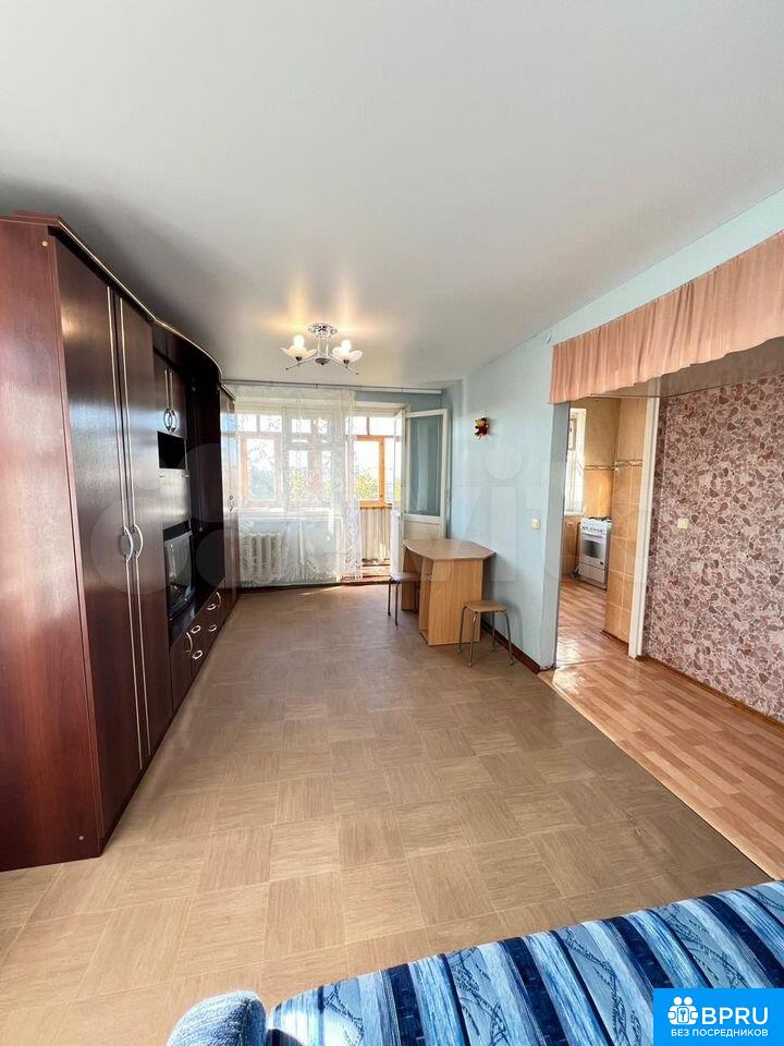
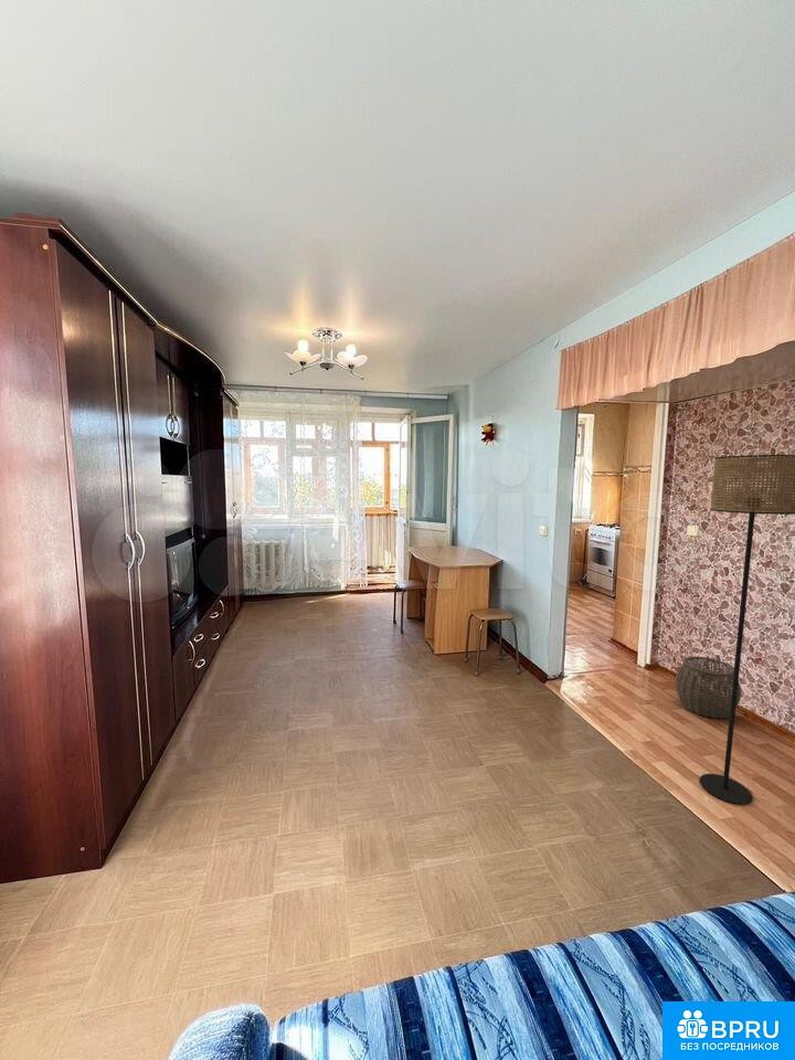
+ floor lamp (740, 629)
+ woven basket (707, 686)
